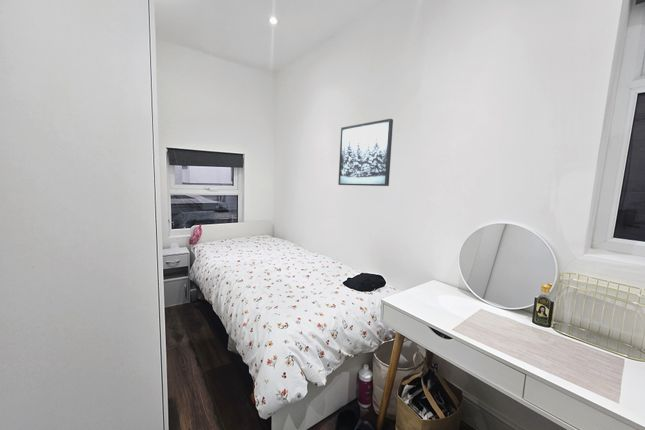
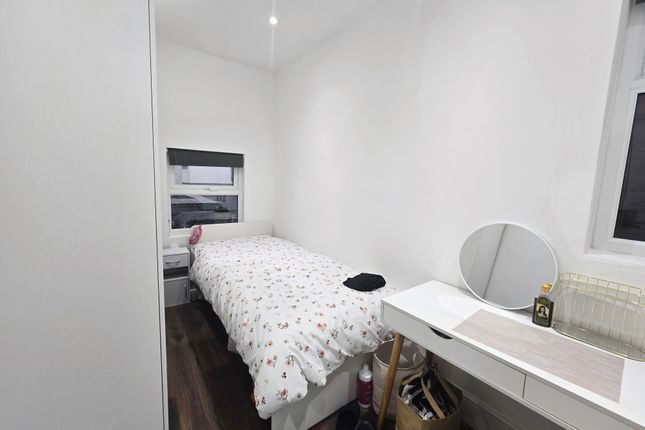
- wall art (363, 154)
